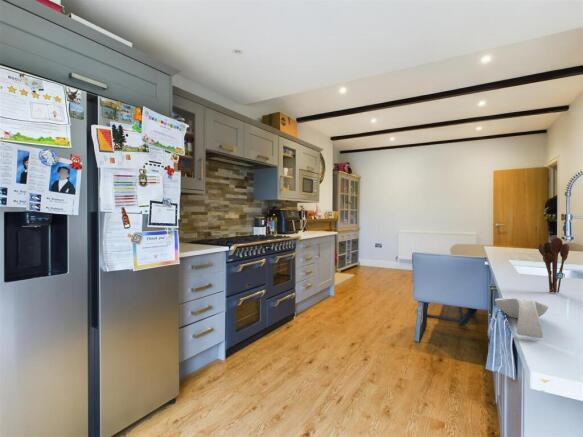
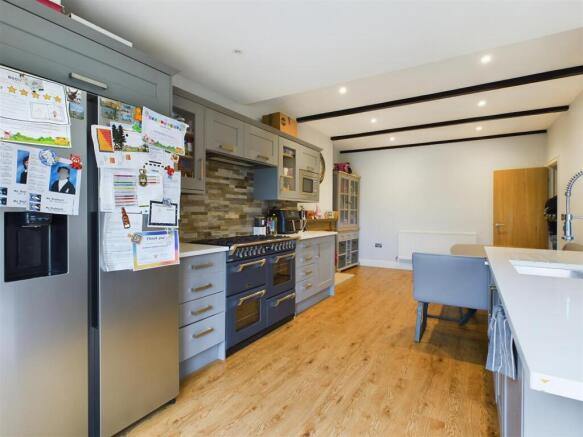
- utensil holder (553, 264)
- spoon rest (523, 308)
